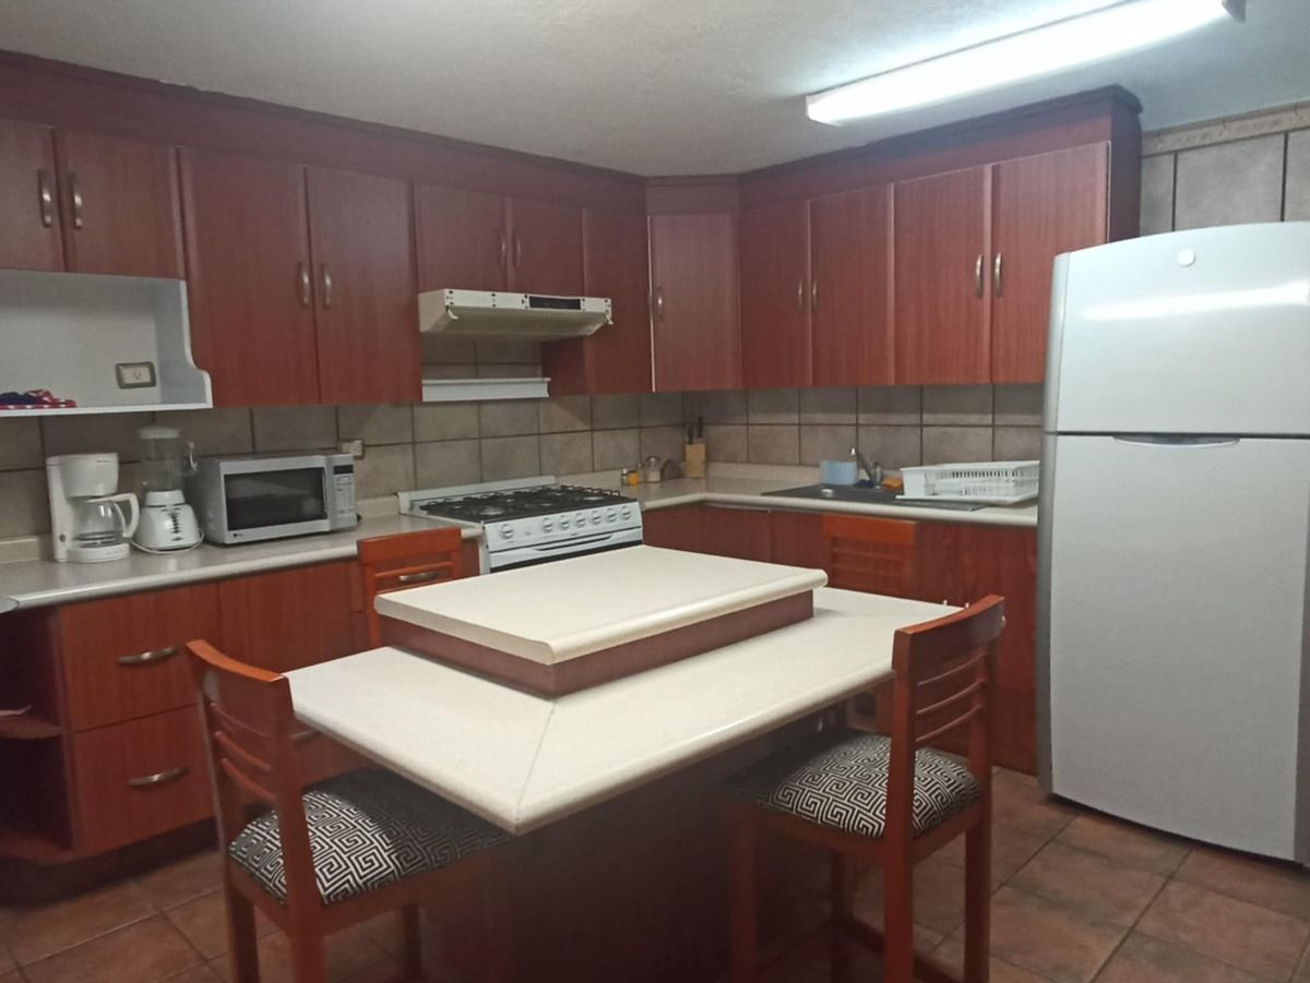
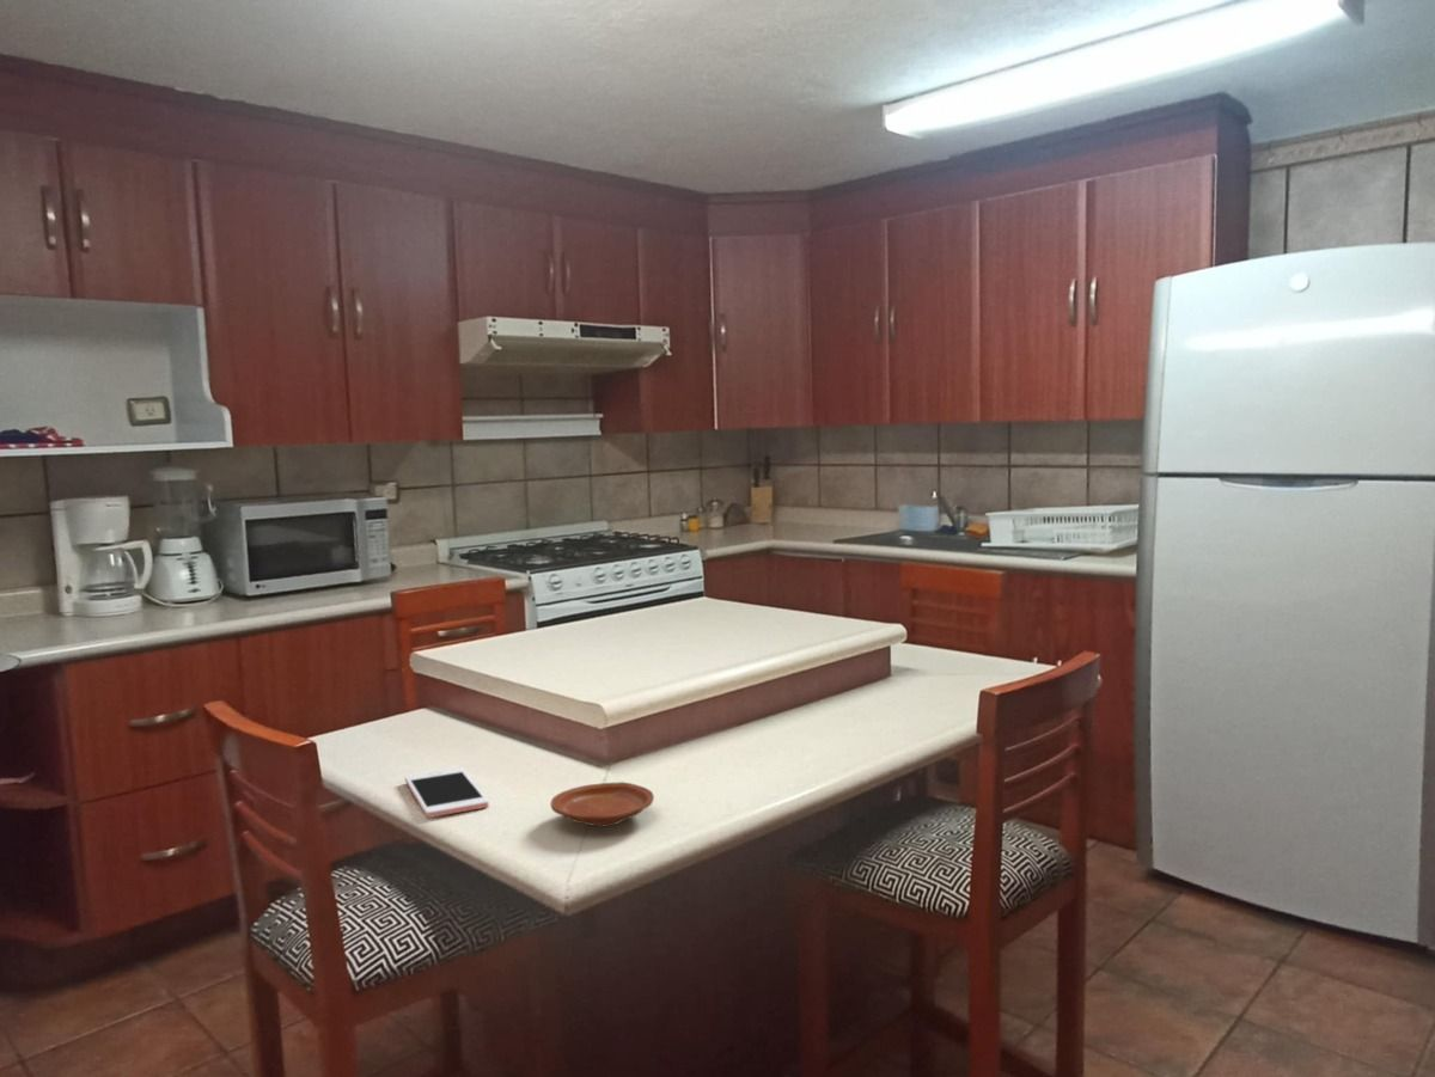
+ plate (603, 808)
+ cell phone (445, 790)
